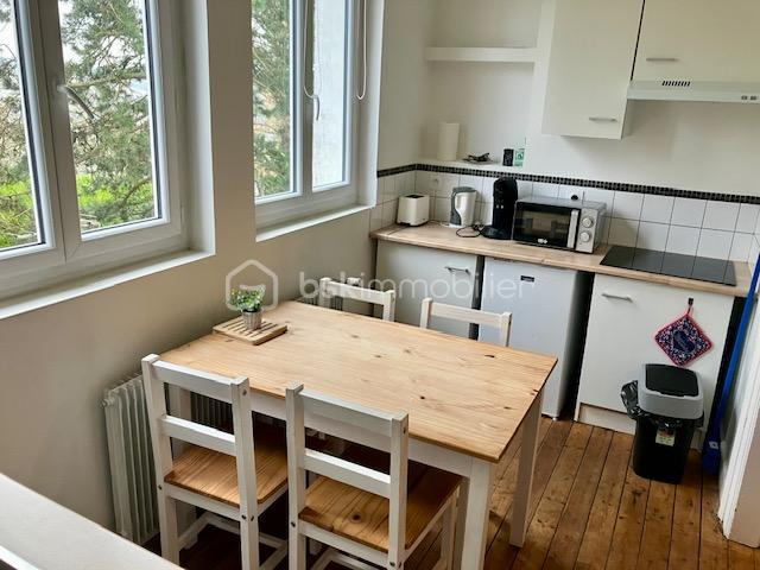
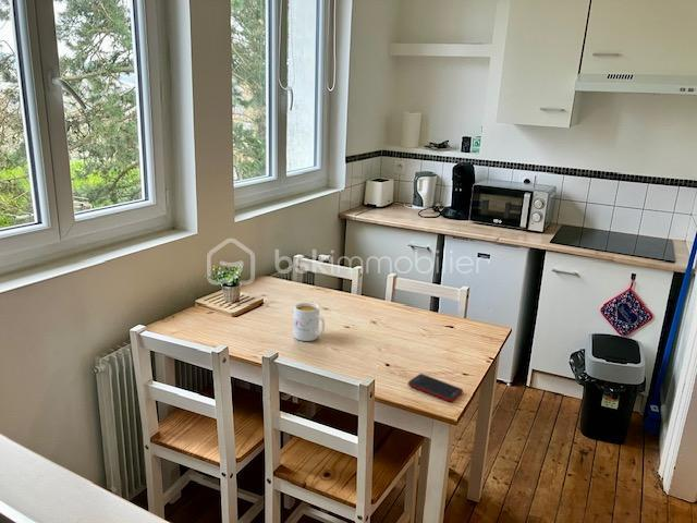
+ mug (309, 323)
+ cell phone (435, 387)
